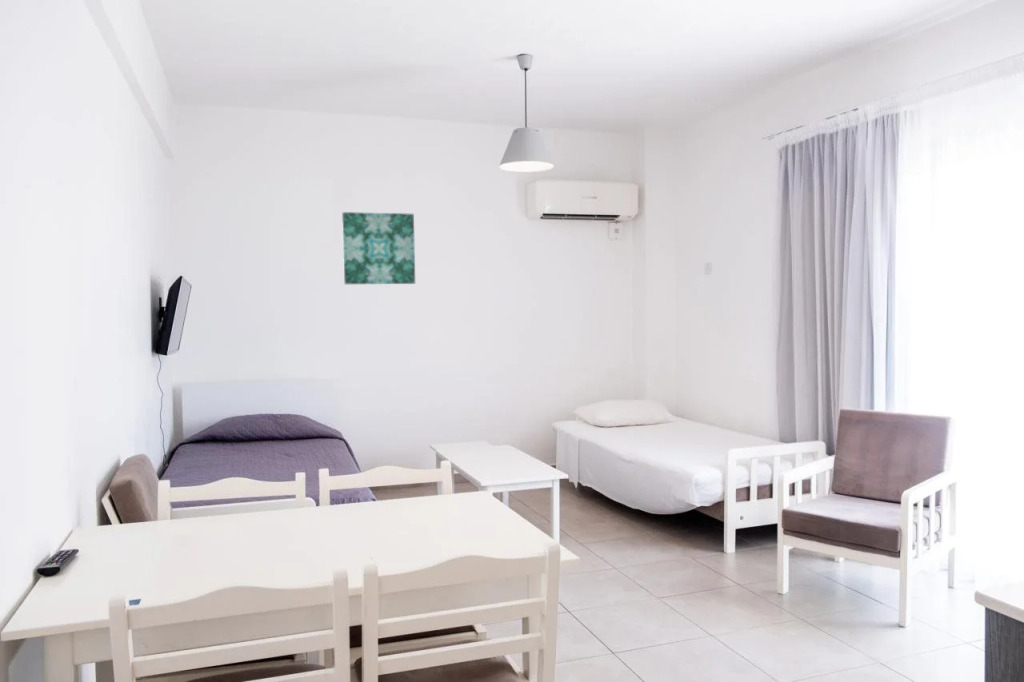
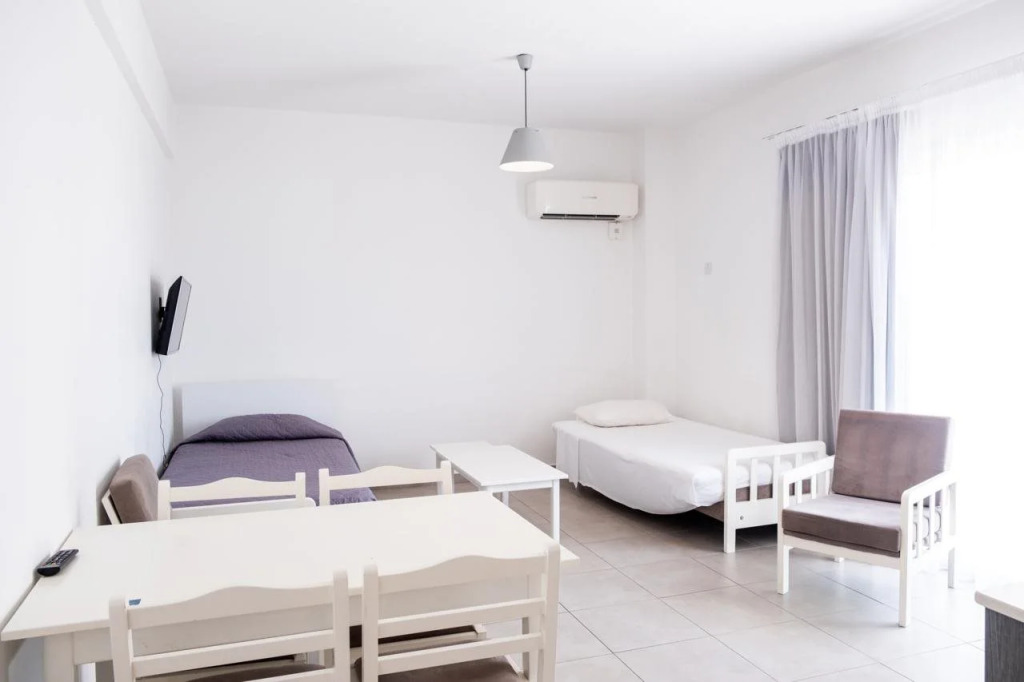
- wall art (379, 248)
